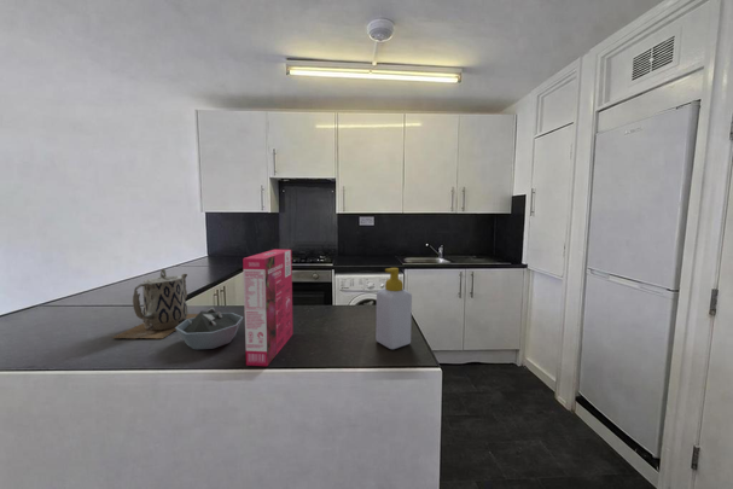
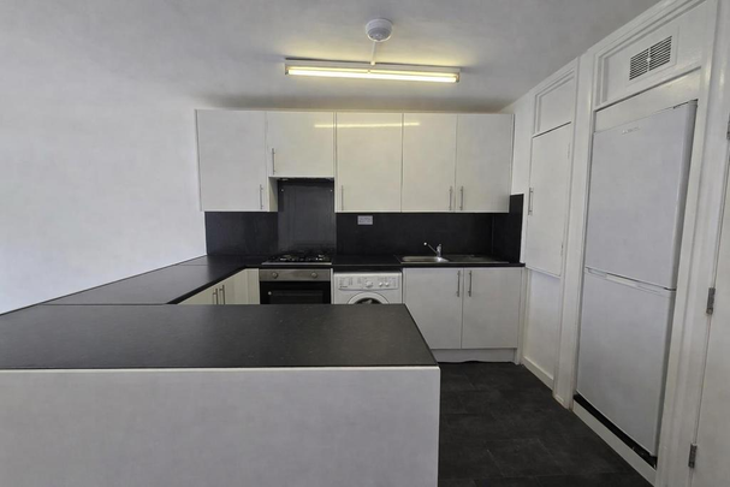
- cereal box (270, 301)
- teapot (161, 297)
- bowl (210, 325)
- soap bottle (394, 305)
